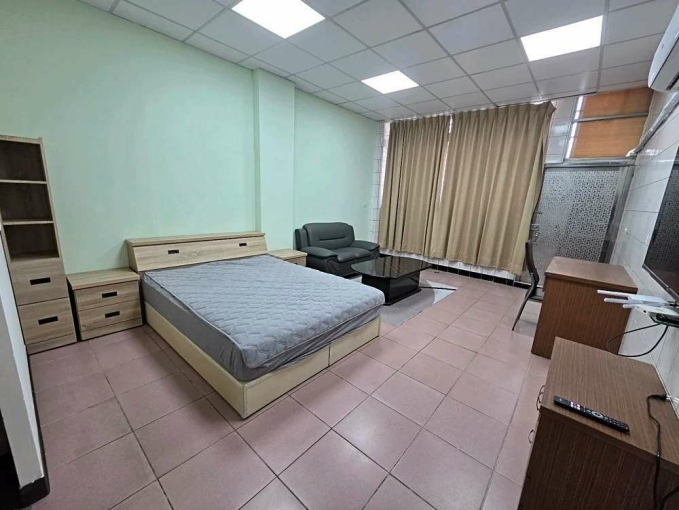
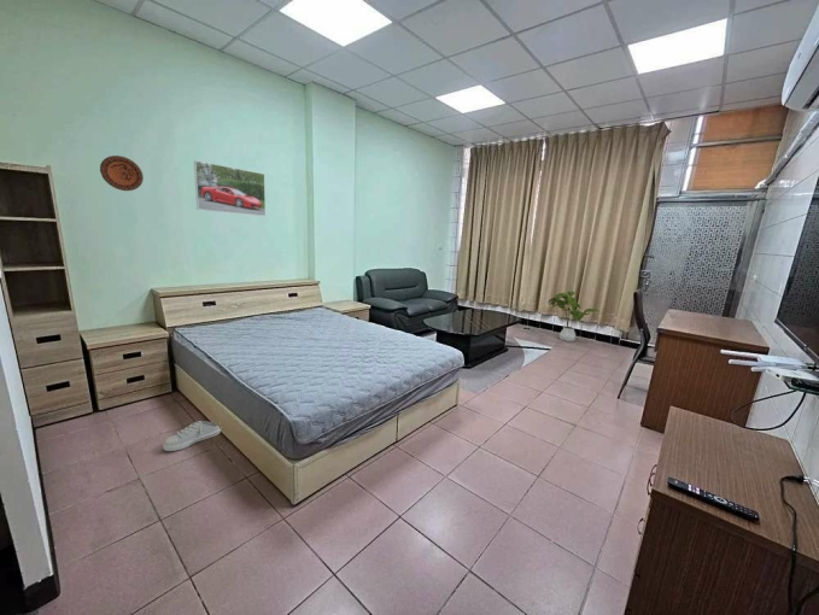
+ shoe (193, 432)
+ decorative plate (122, 172)
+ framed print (232, 191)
+ house plant (568, 316)
